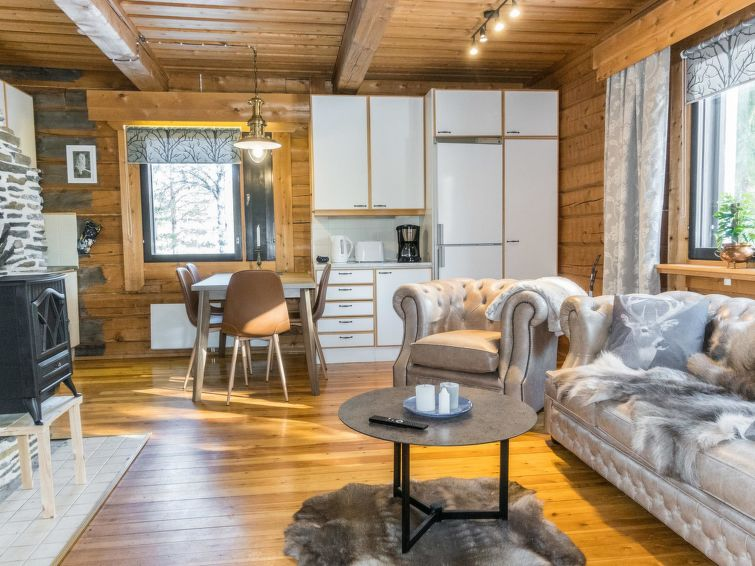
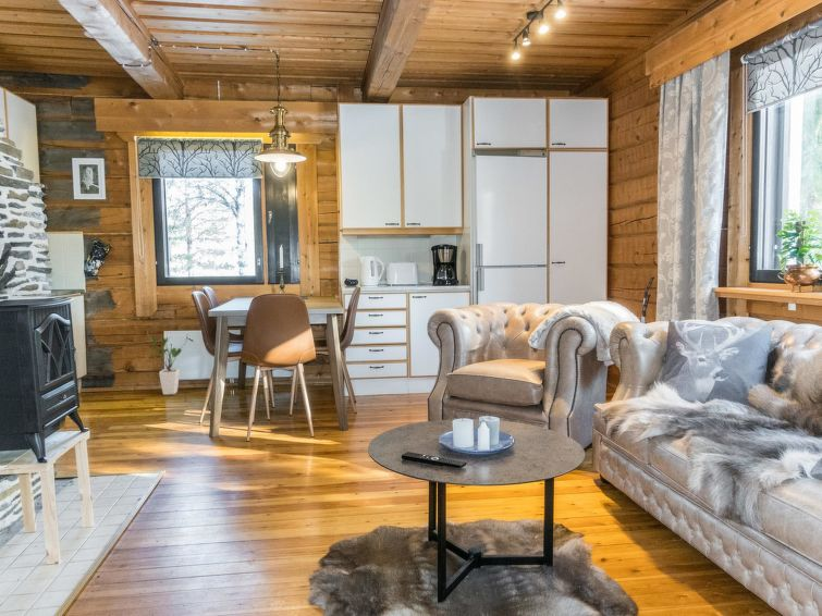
+ house plant (172, 364)
